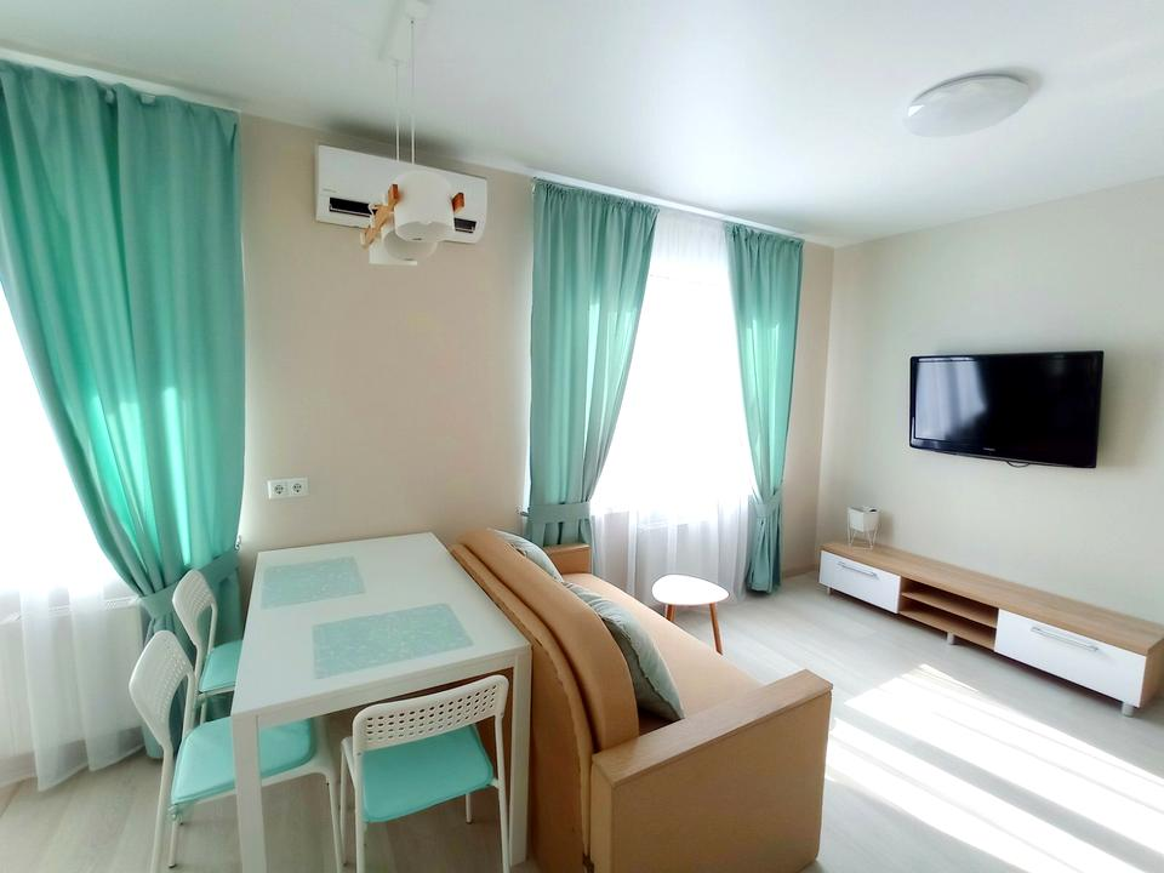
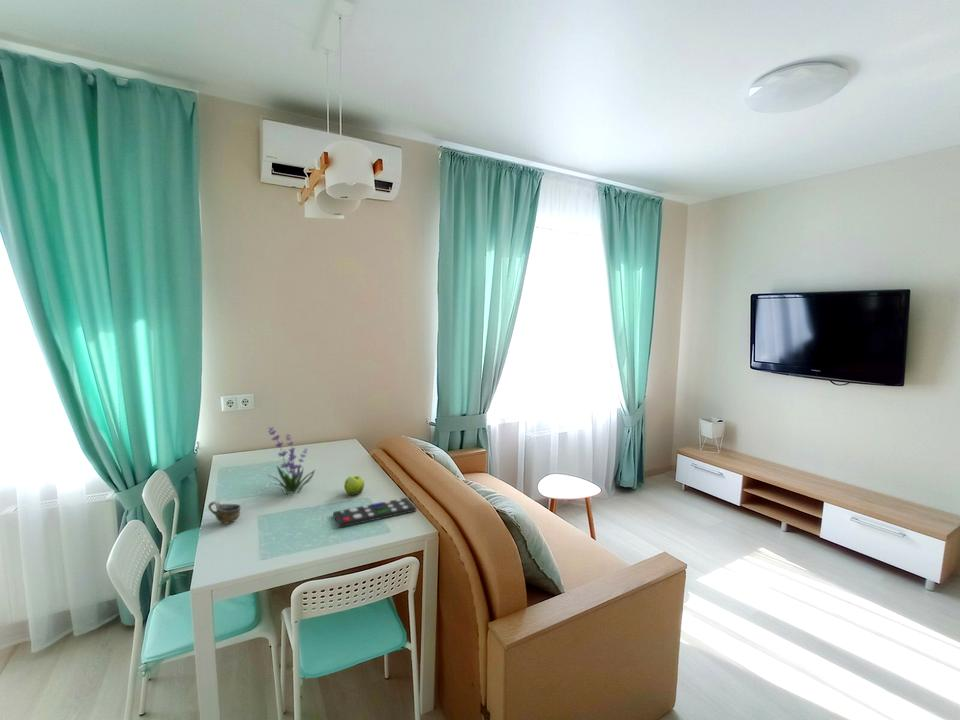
+ plant (291, 459)
+ cup (227, 510)
+ fruit (354, 484)
+ remote control (375, 510)
